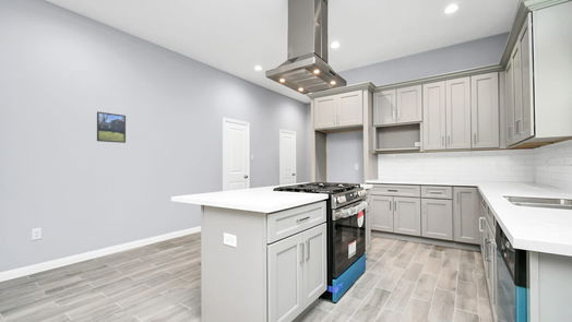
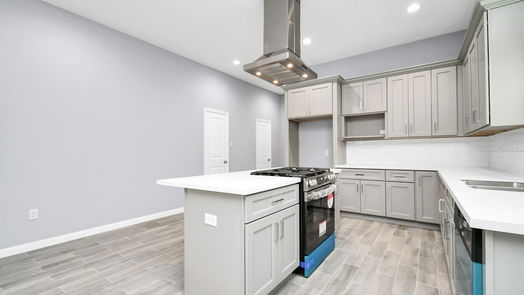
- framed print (111, 128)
